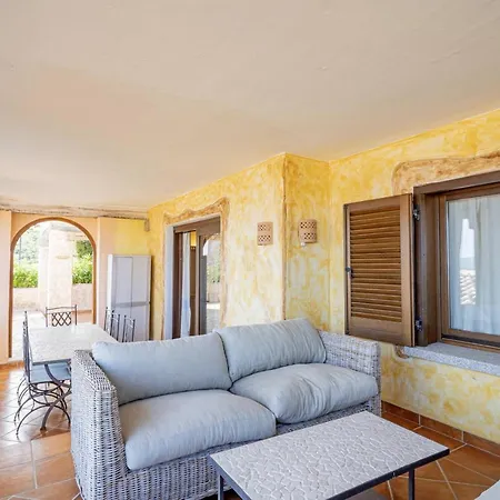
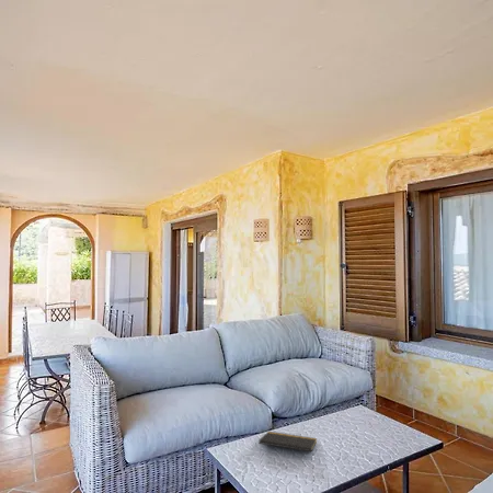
+ notepad (288, 440)
